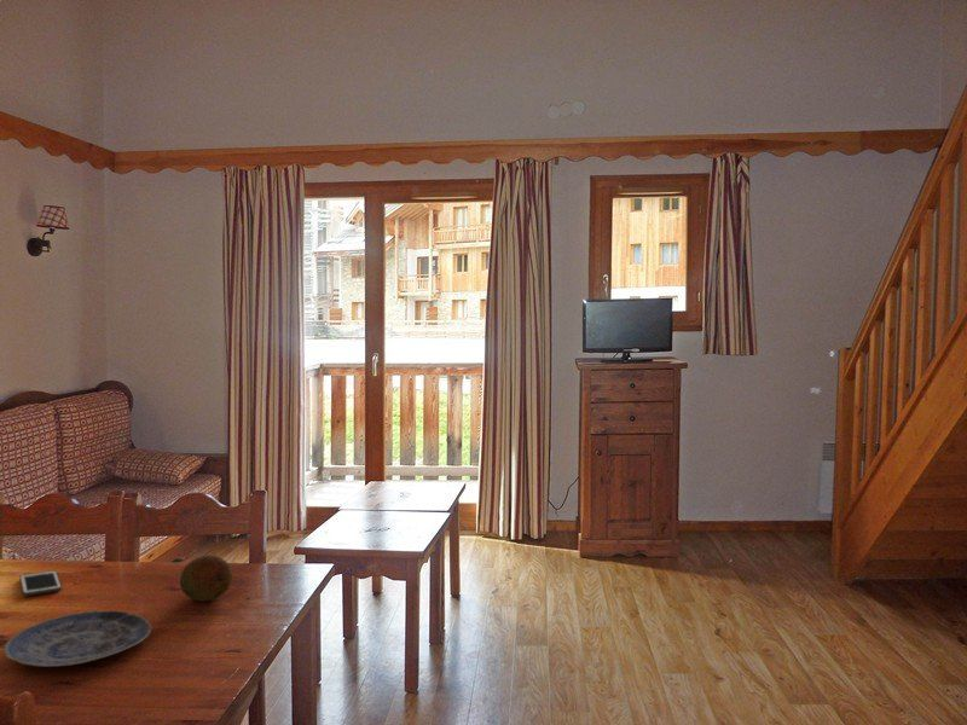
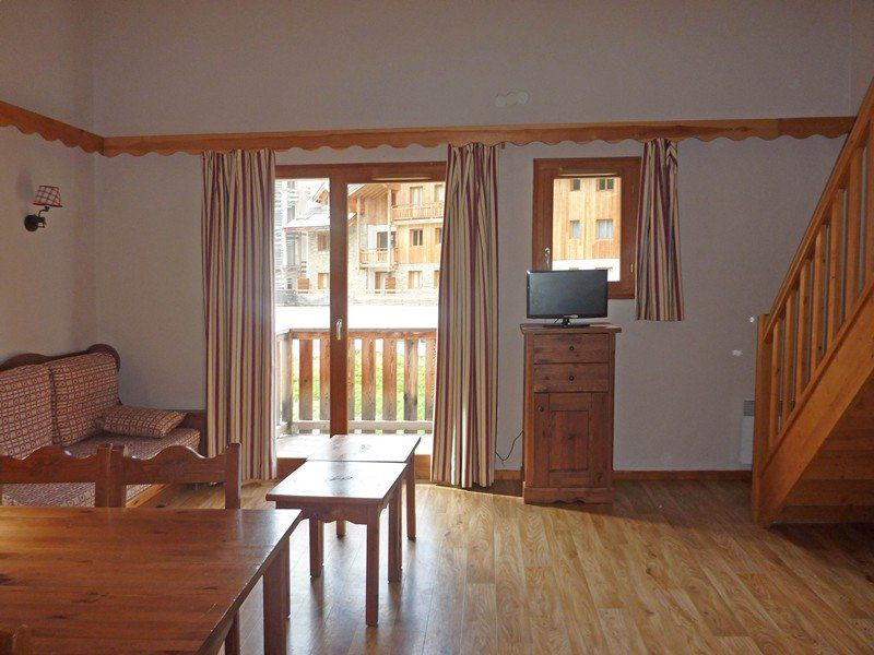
- fruit (203, 576)
- cell phone (40, 582)
- plate (80, 640)
